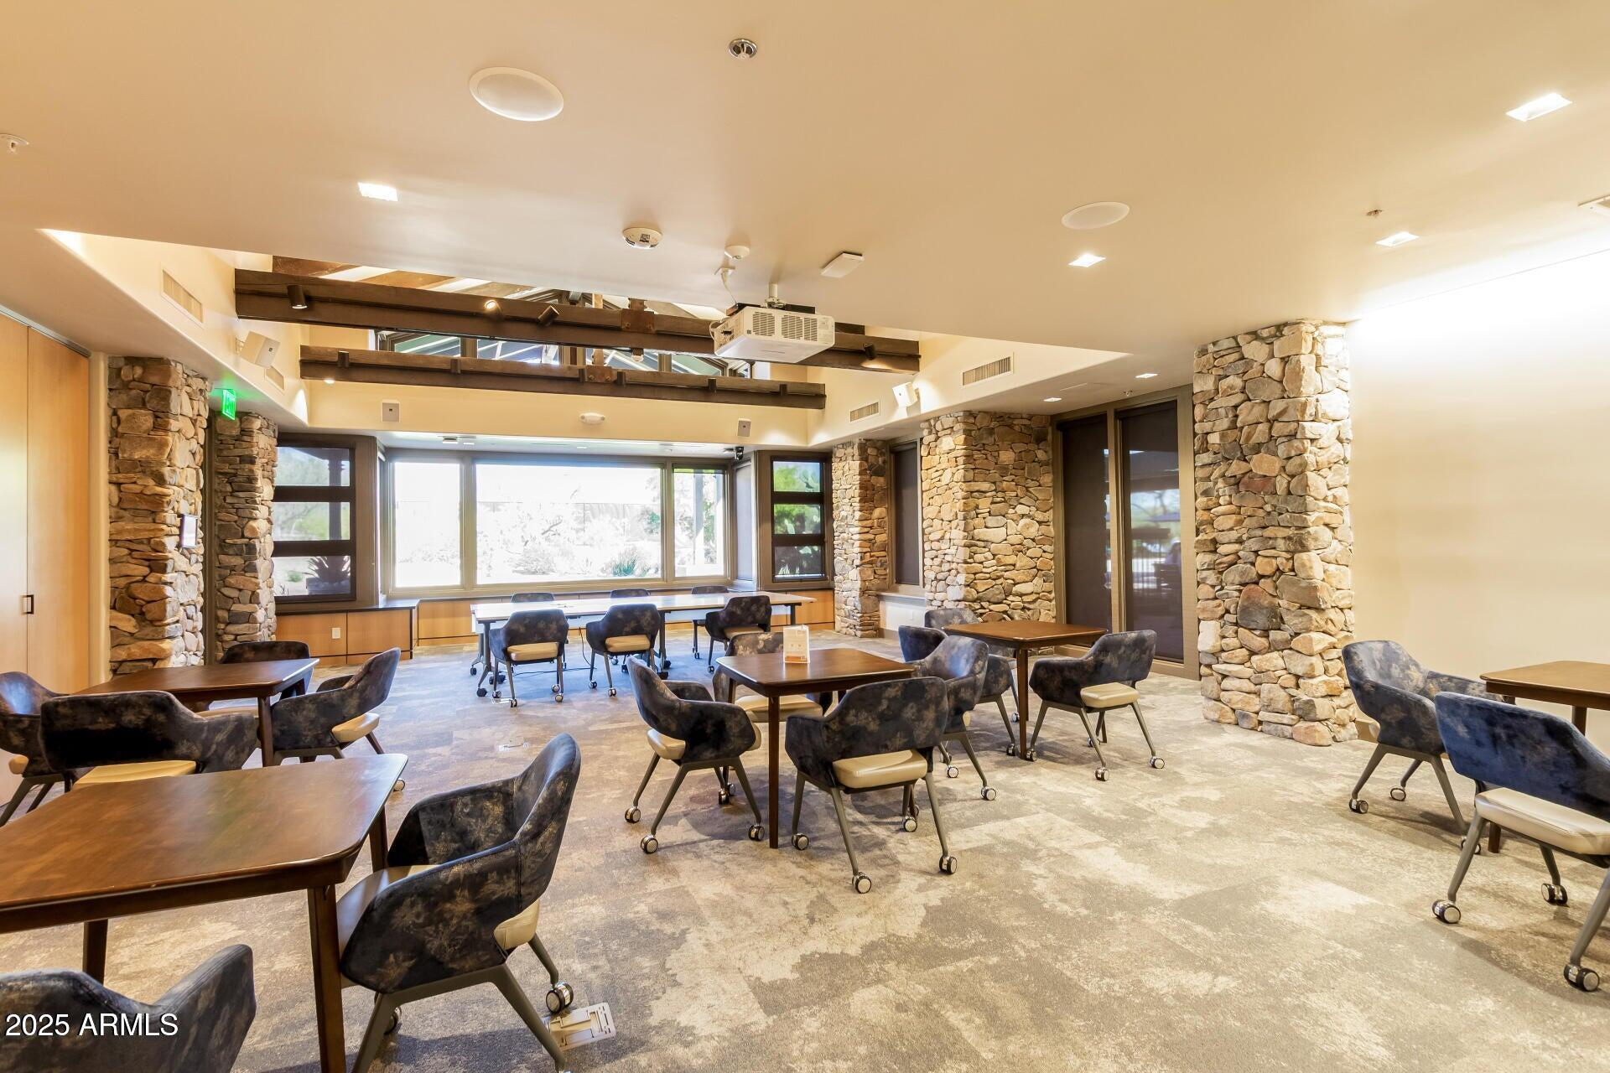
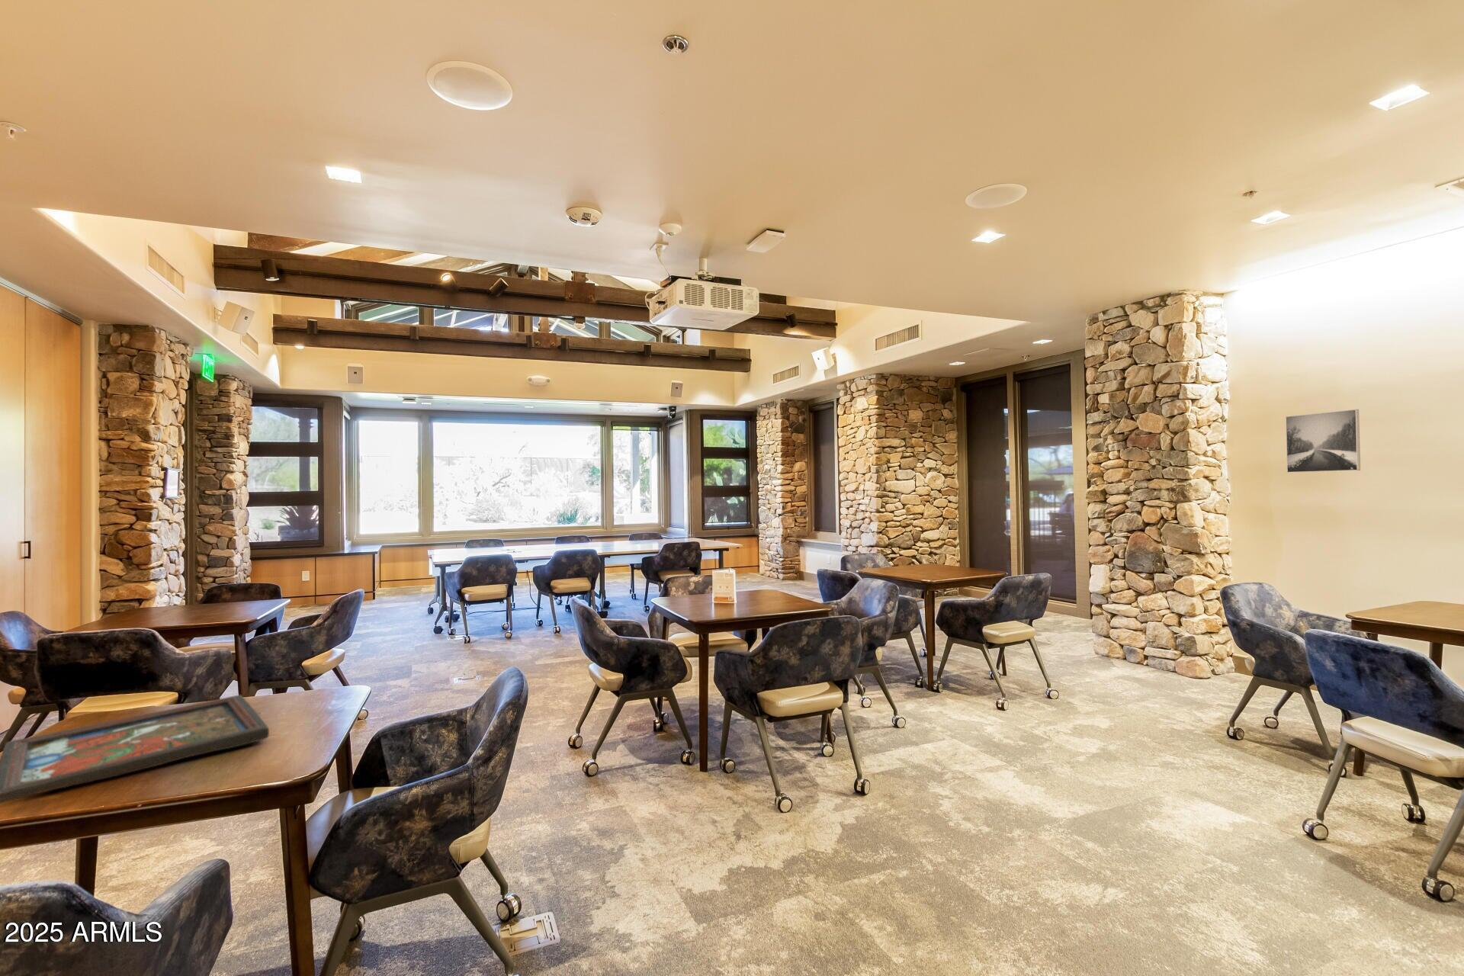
+ framed painting (139, 739)
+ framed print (1321, 442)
